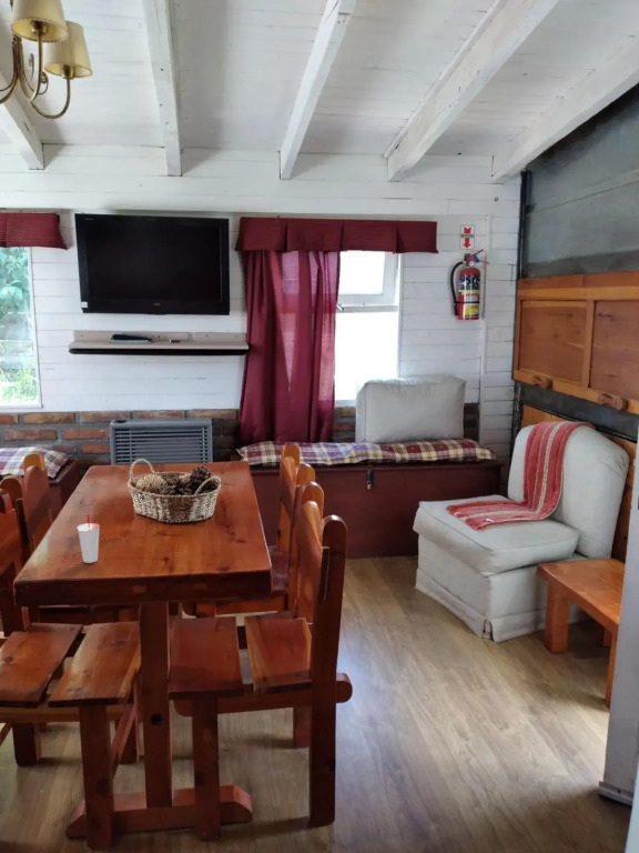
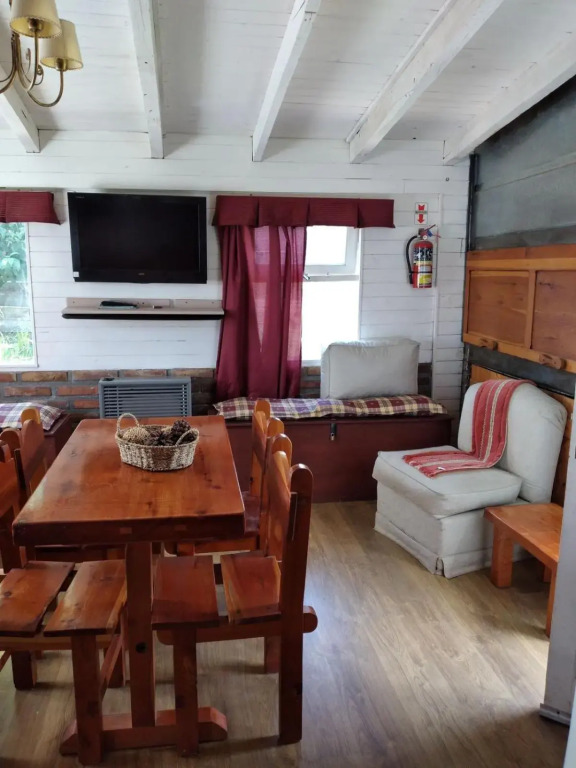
- cup (89, 538)
